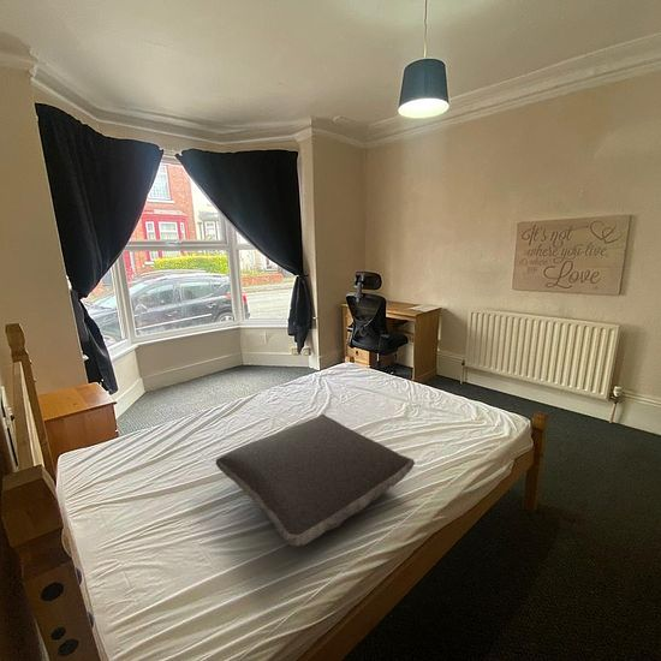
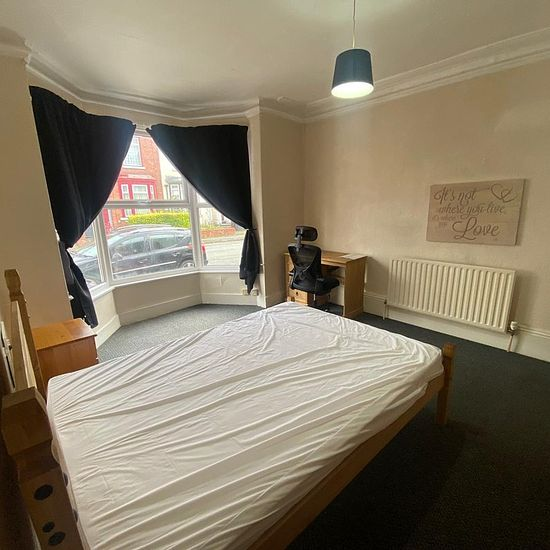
- pillow (311, 465)
